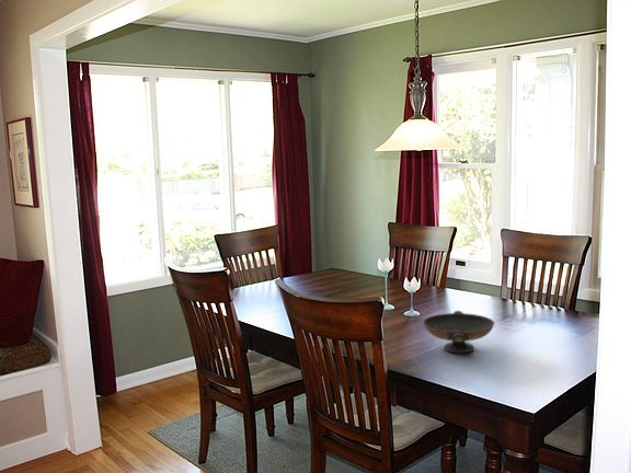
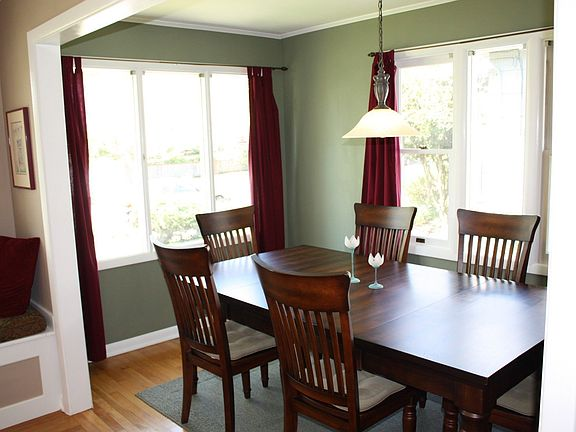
- decorative bowl (458, 334)
